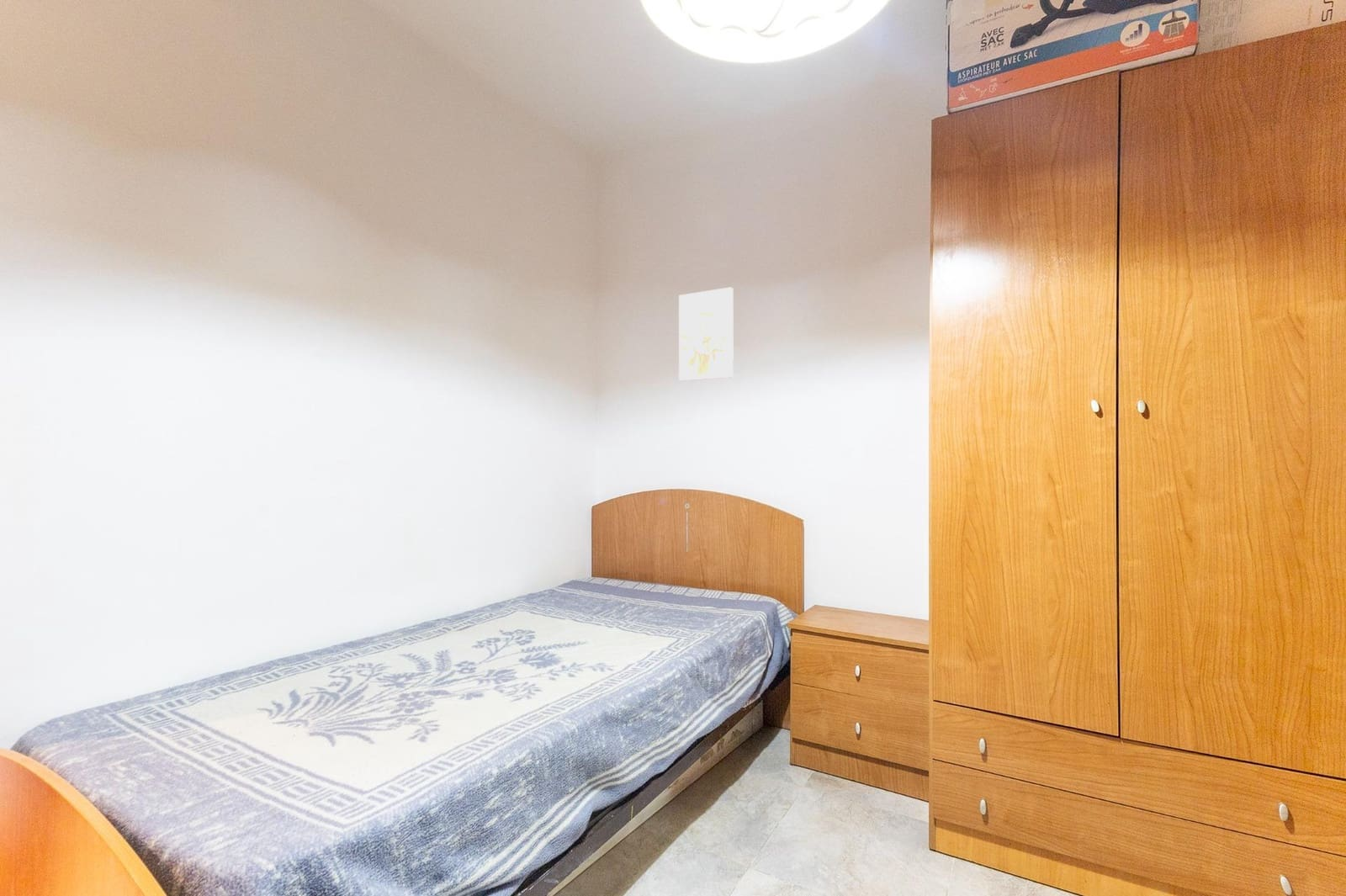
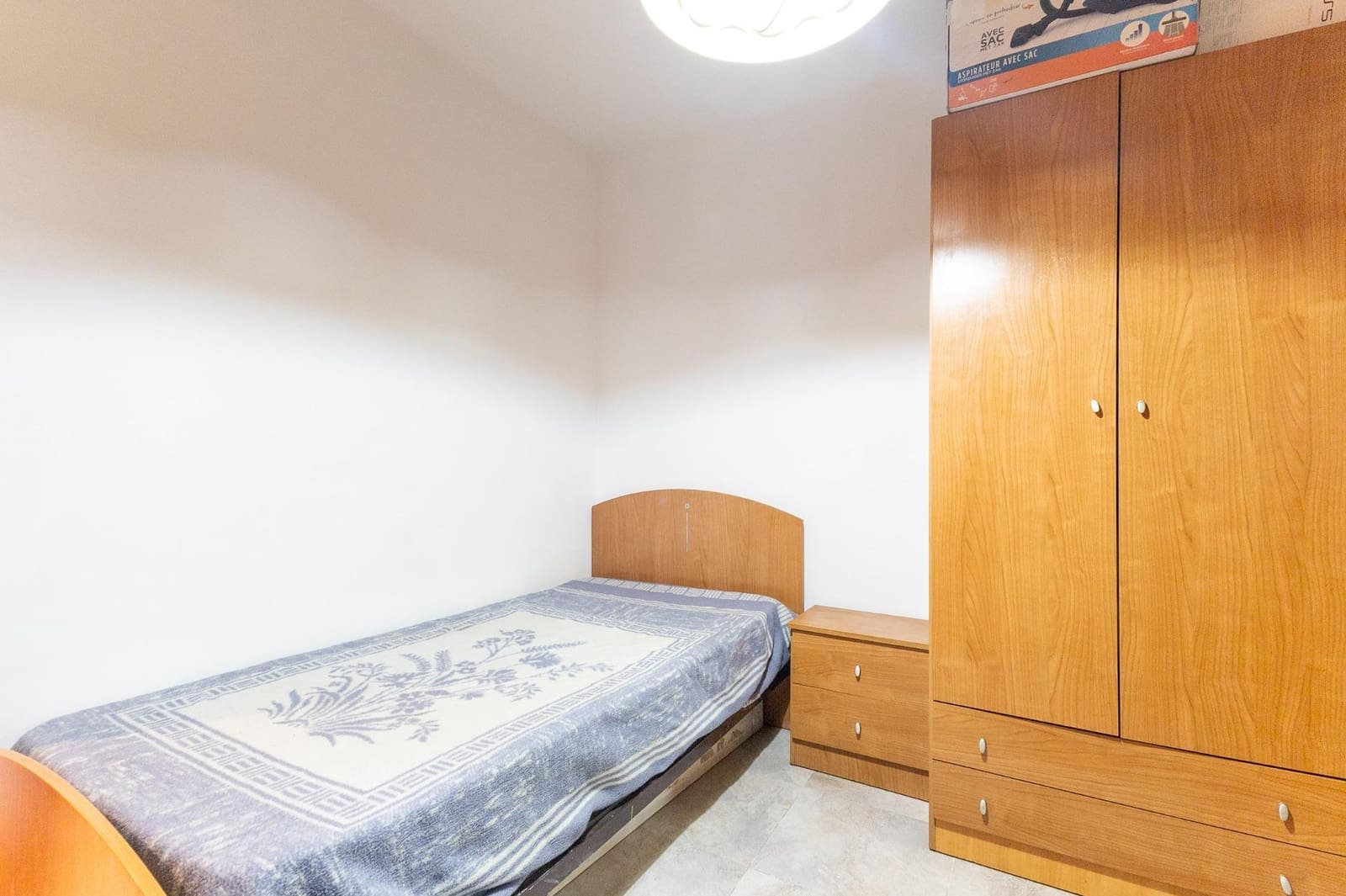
- wall art (705, 335)
